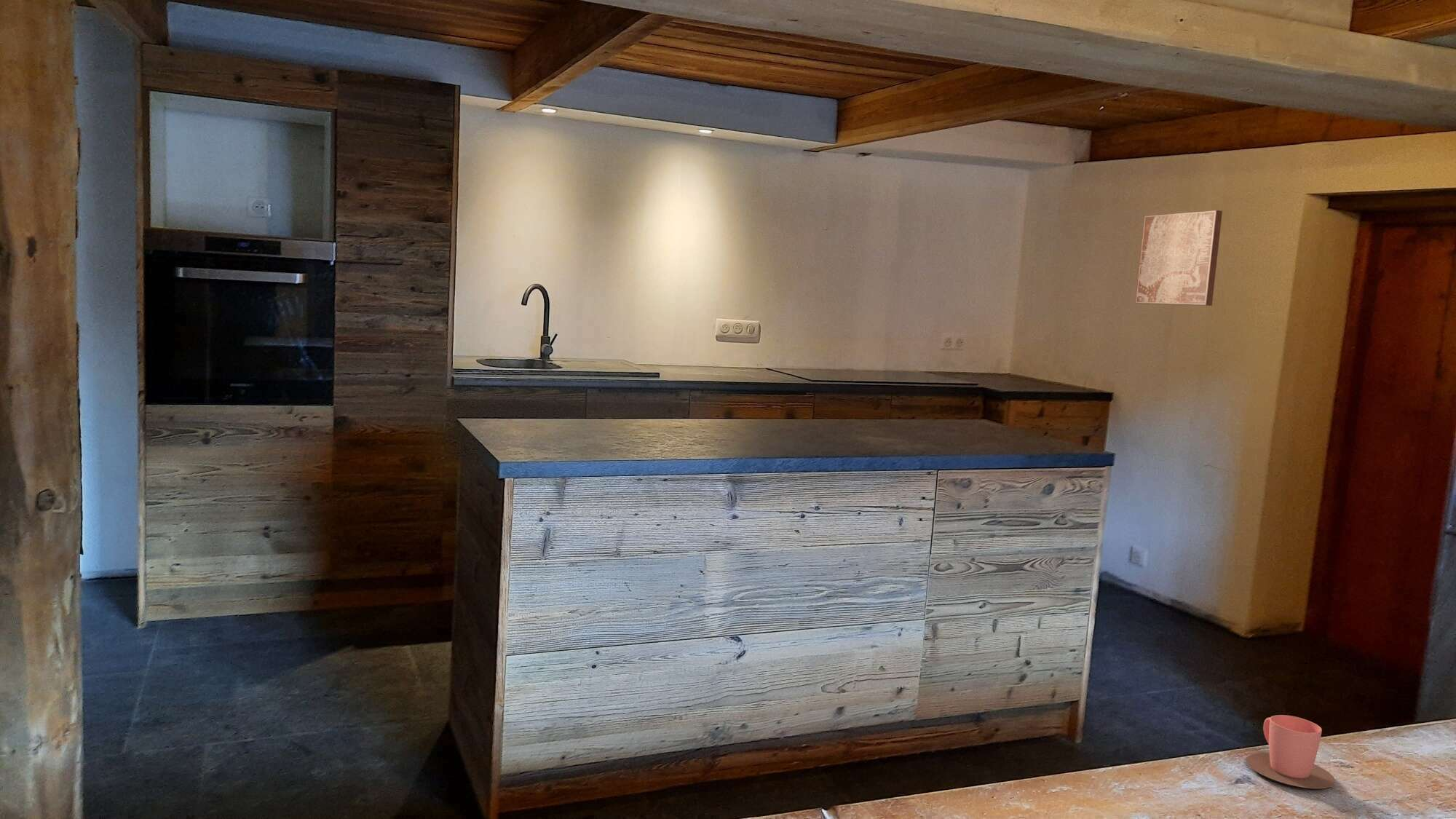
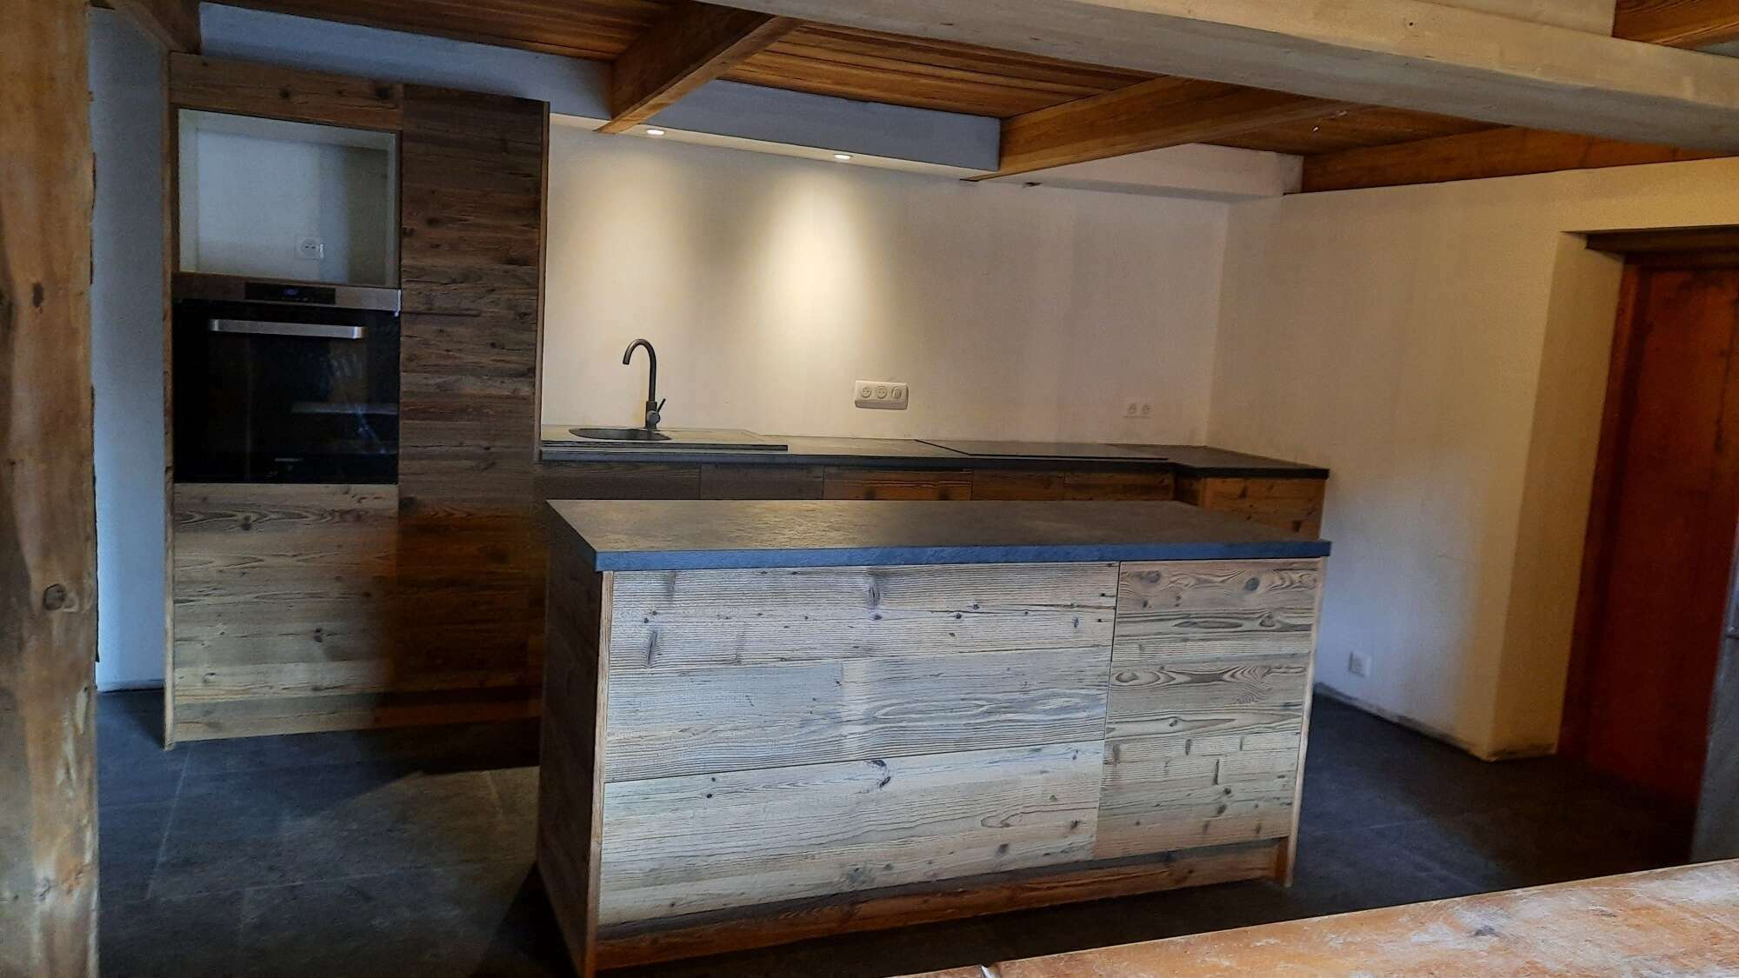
- wall art (1176, 259)
- cup (1292, 748)
